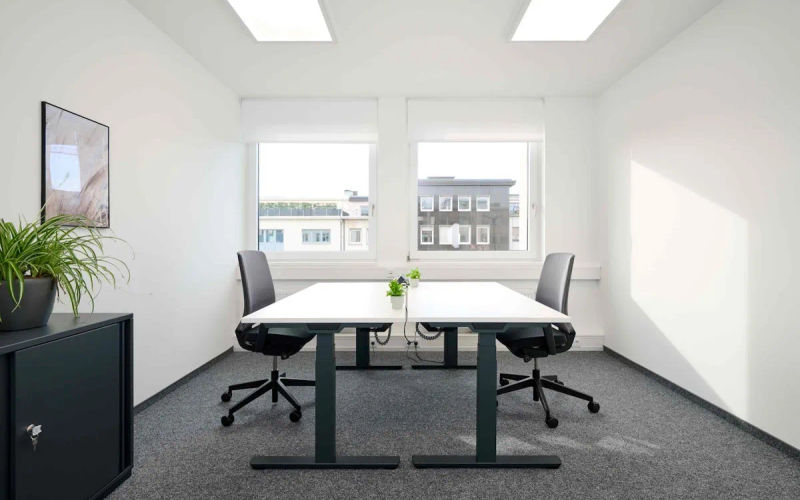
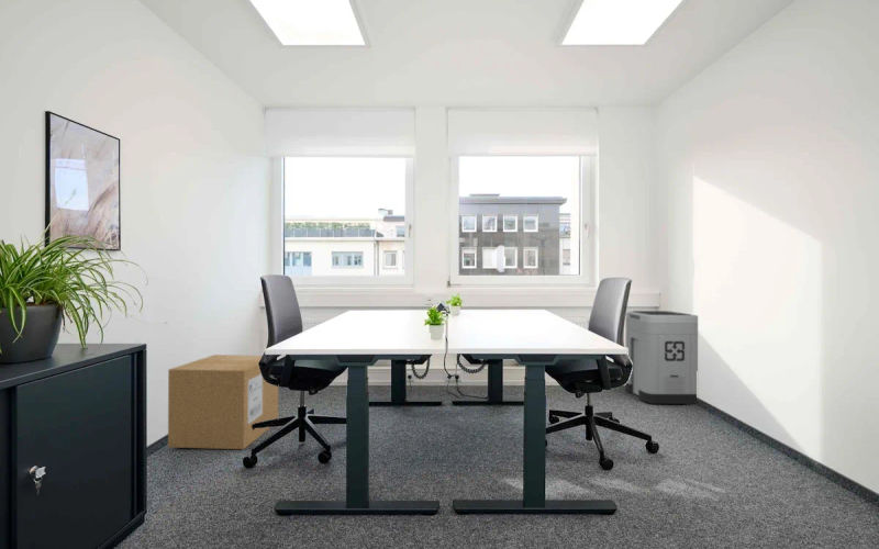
+ trash can (659, 355)
+ cardboard box (227, 397)
